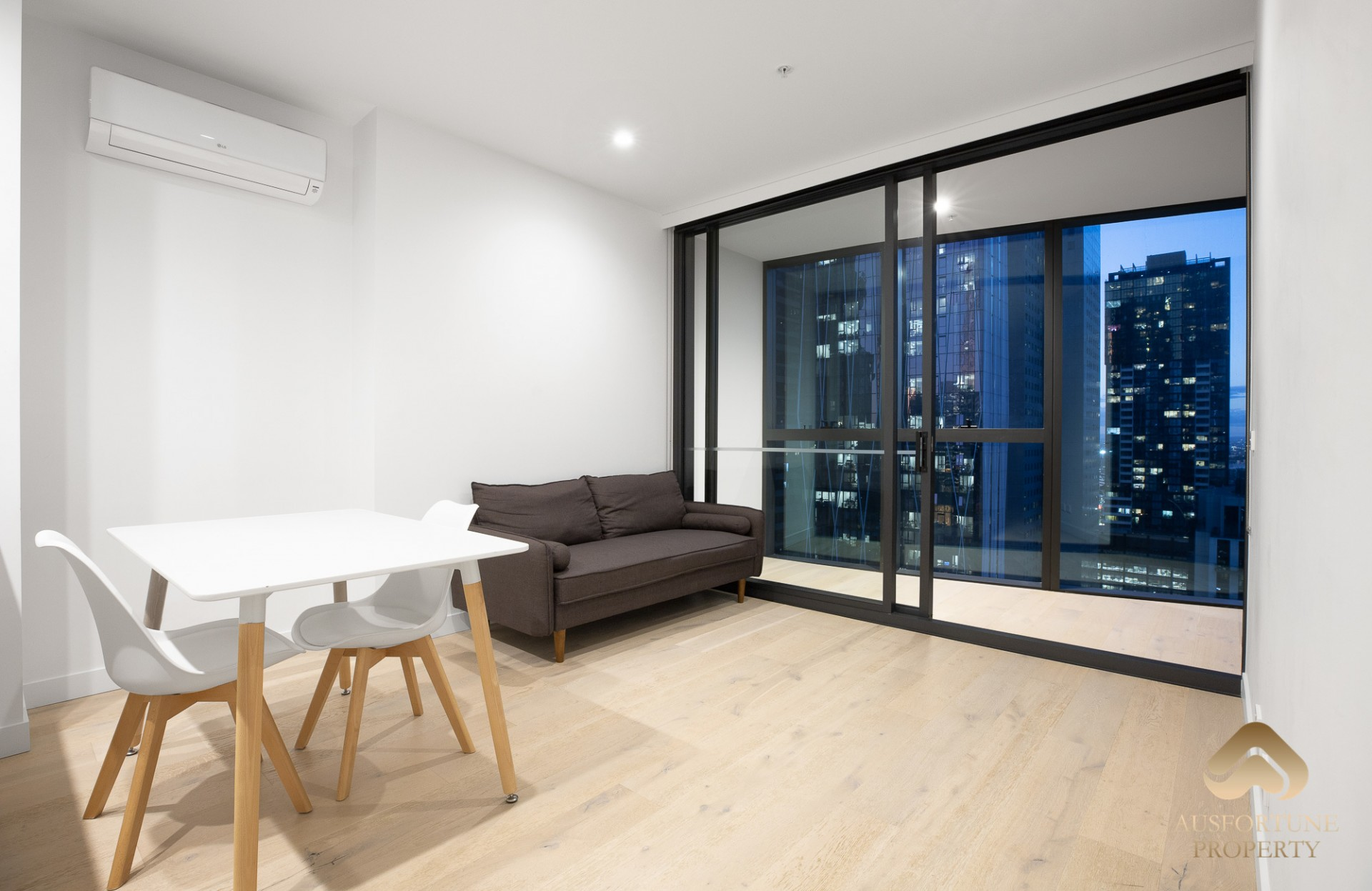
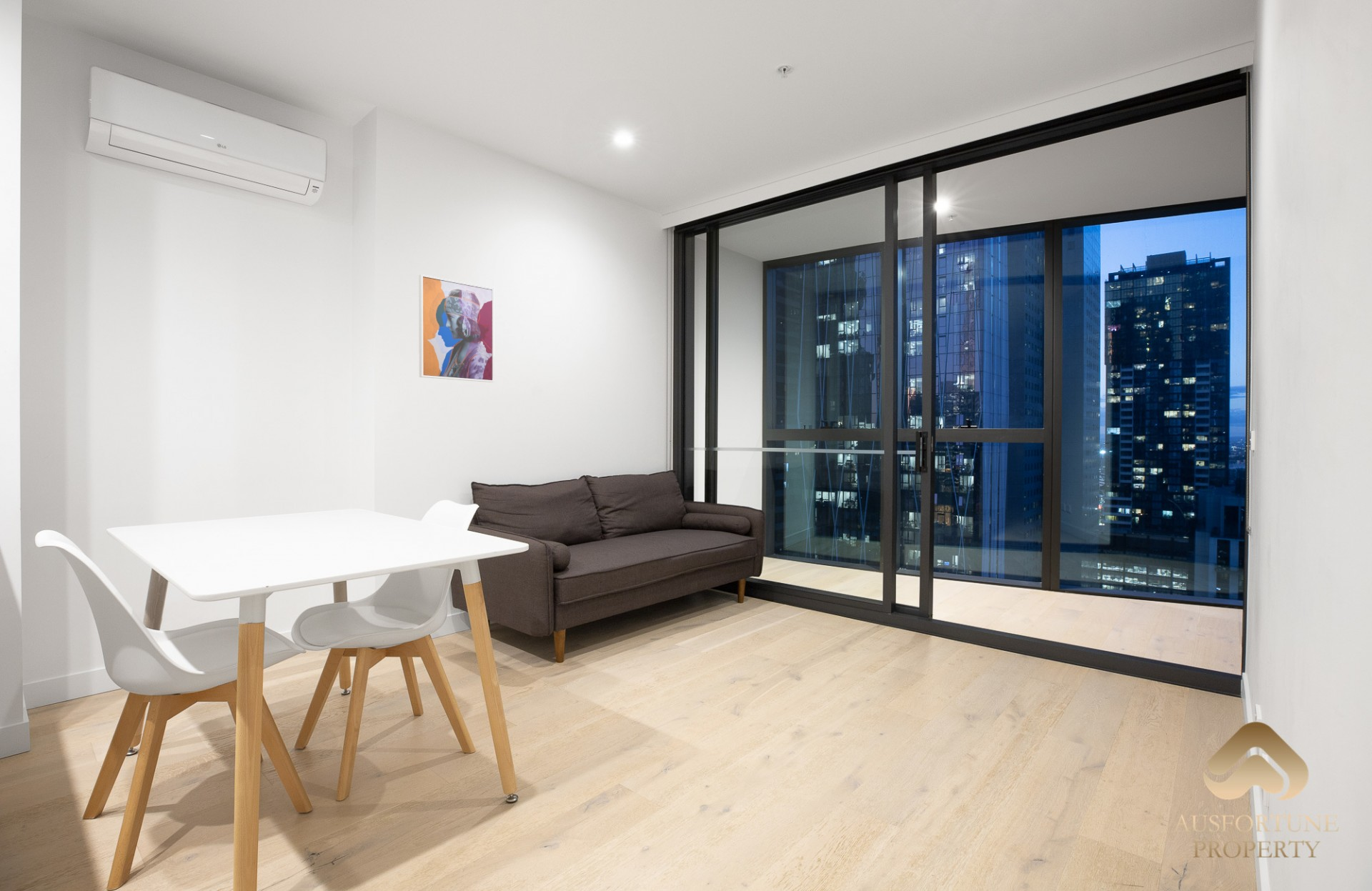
+ wall art (458, 331)
